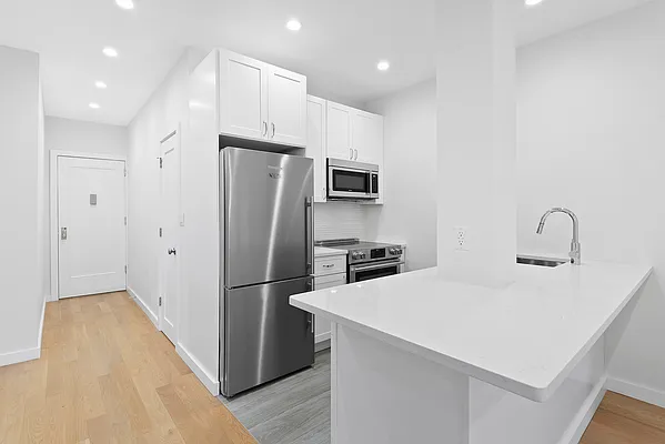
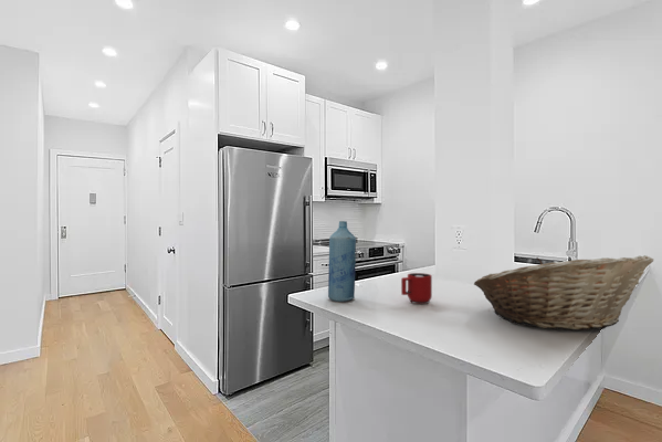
+ mug (416, 288)
+ bottle (341, 260)
+ fruit basket (558, 284)
